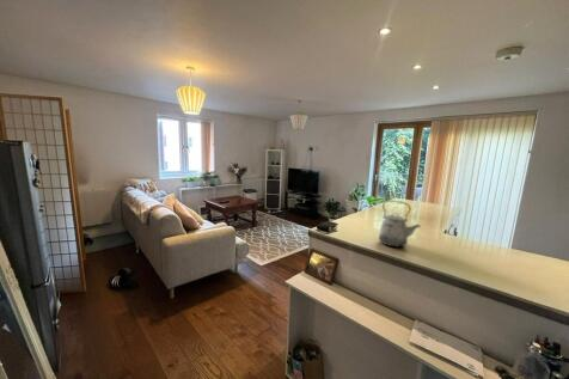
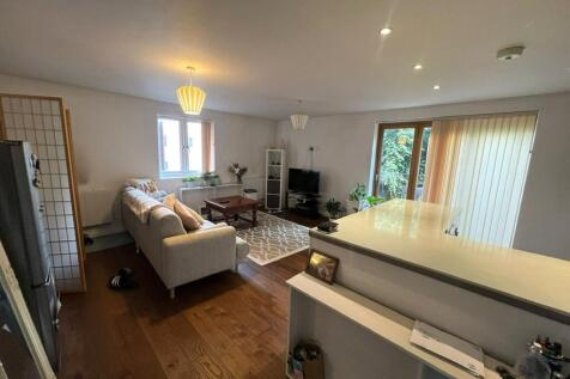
- kettle (399, 224)
